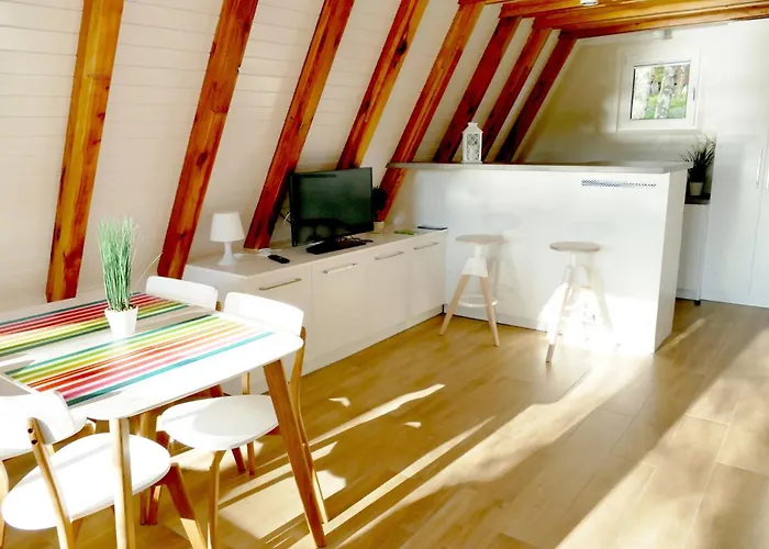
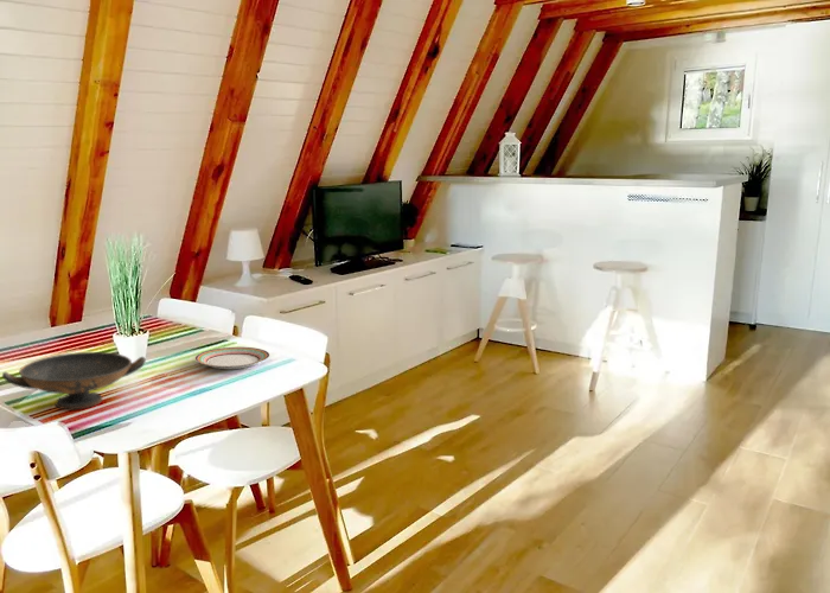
+ plate (232, 358)
+ decorative bowl (78, 383)
